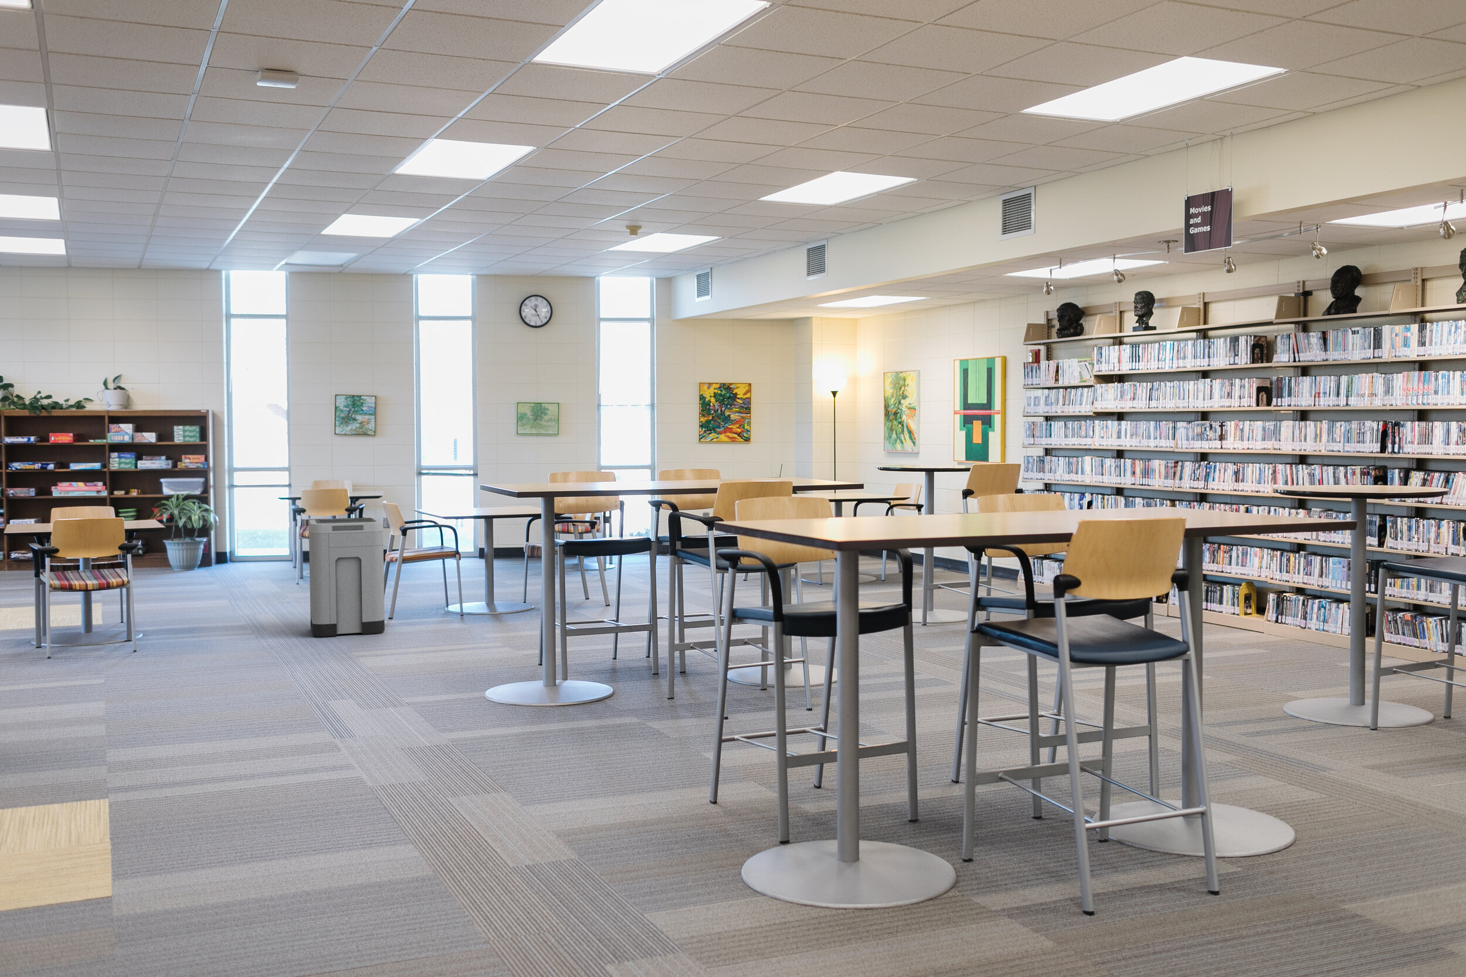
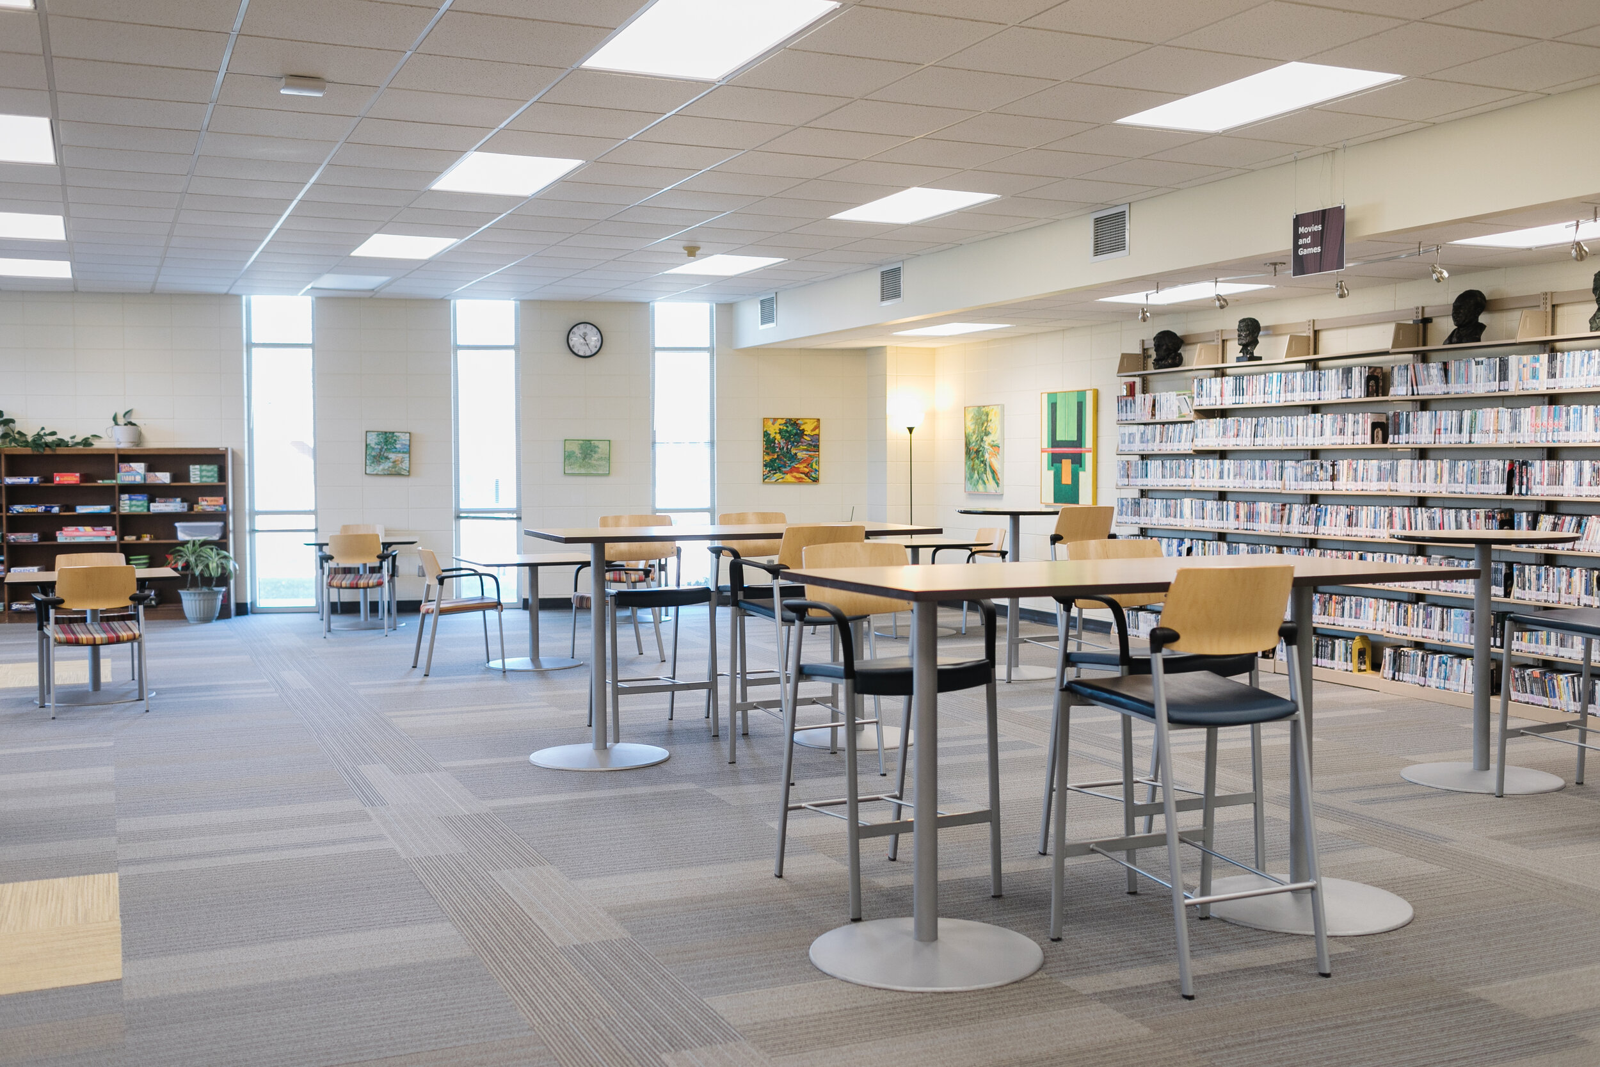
- trash can (346, 575)
